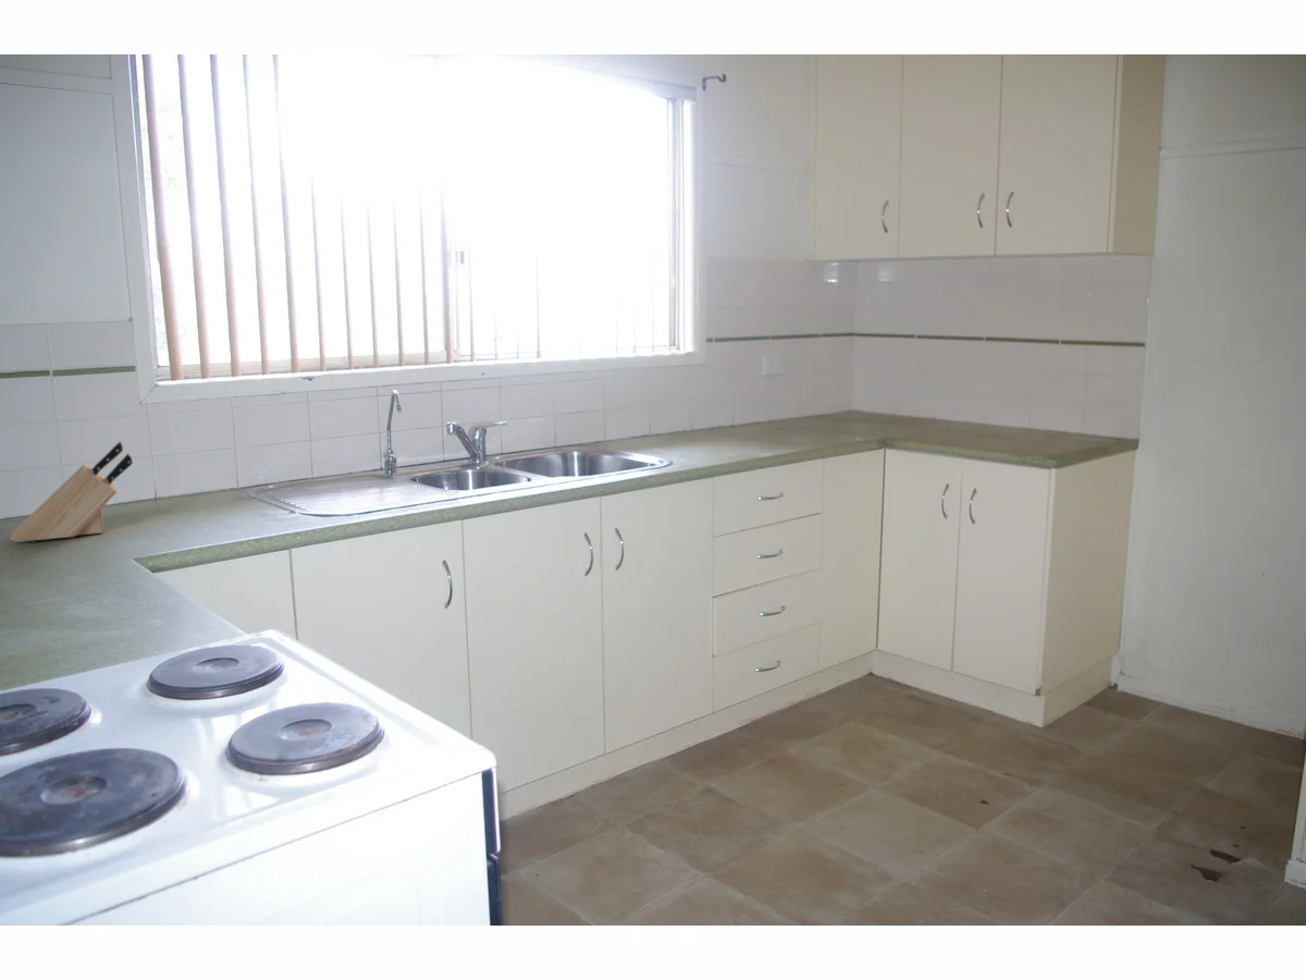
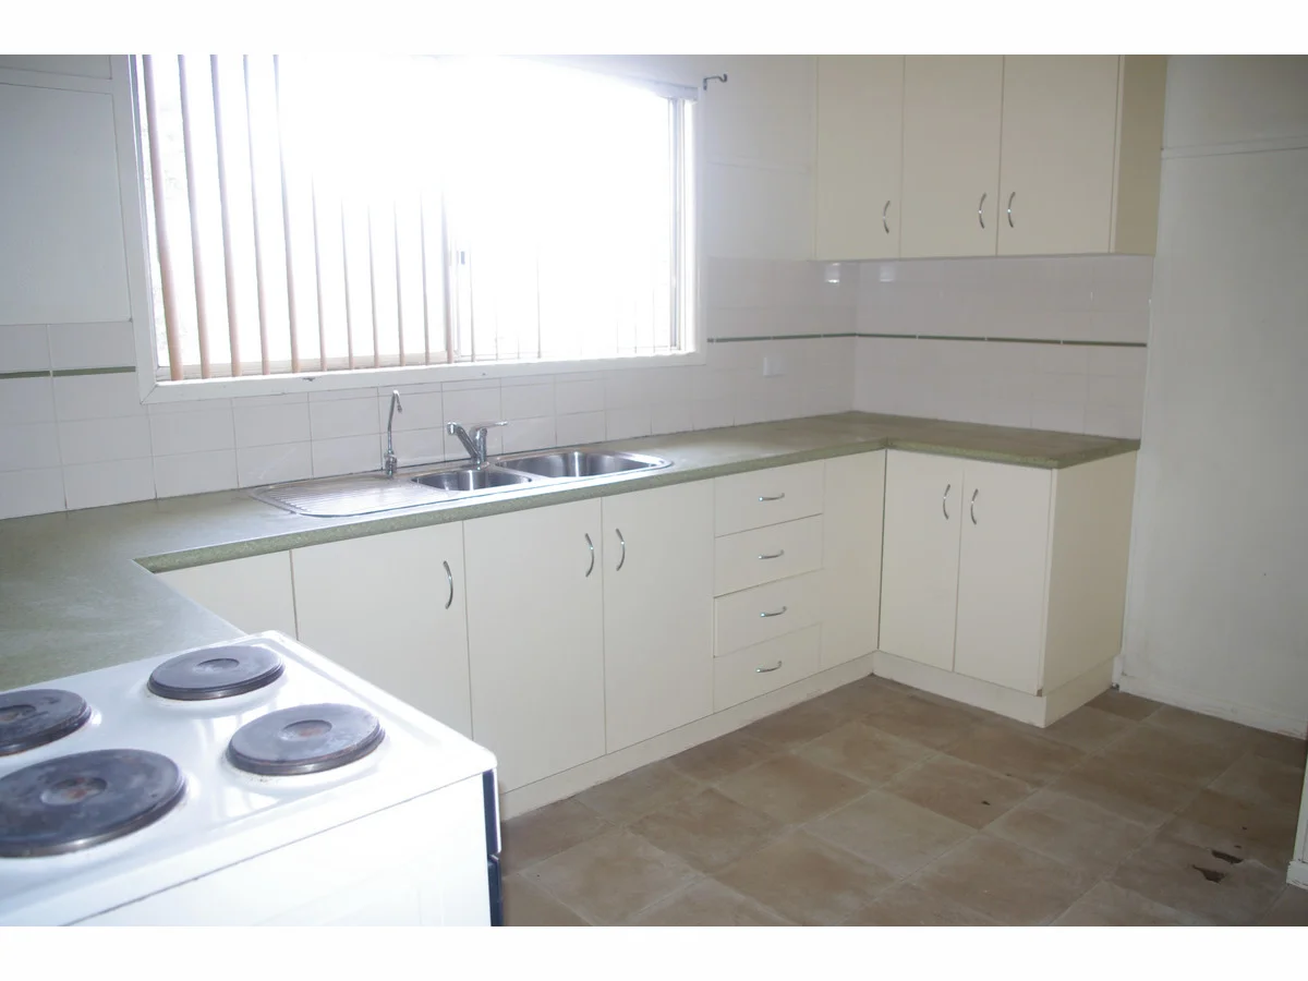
- knife block (72, 489)
